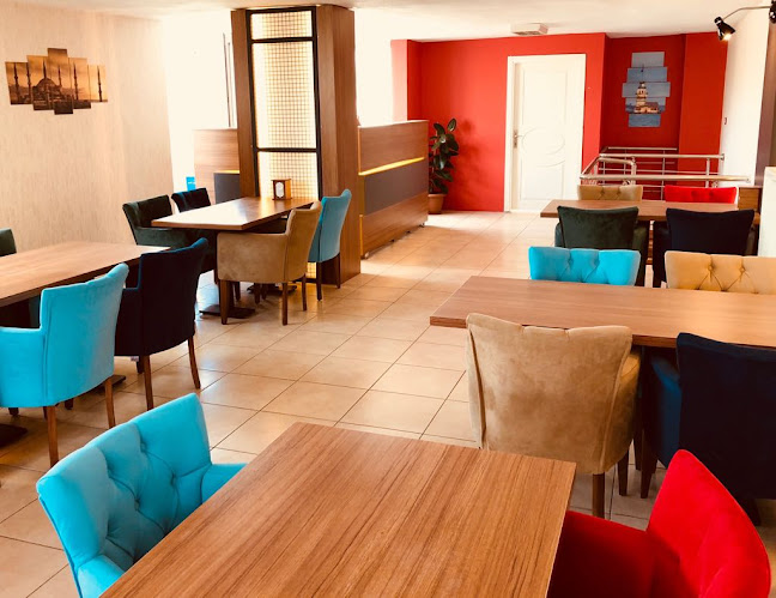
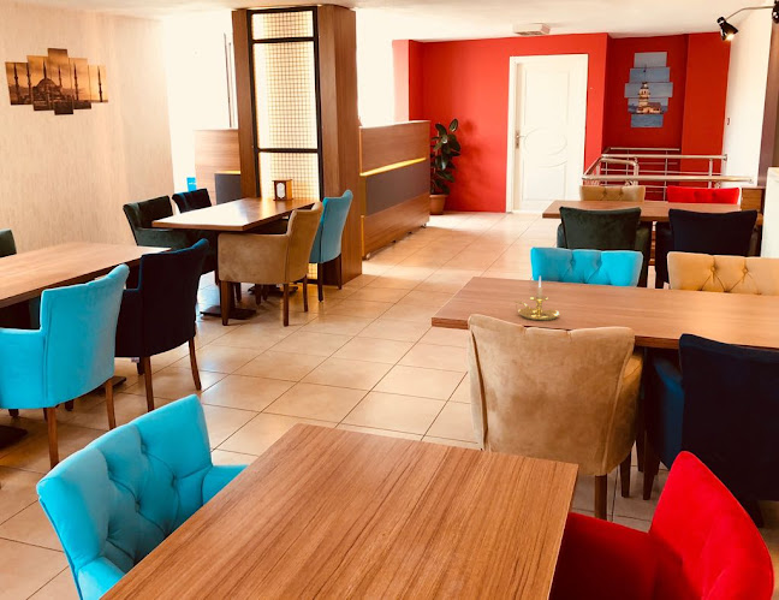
+ candle holder (536, 296)
